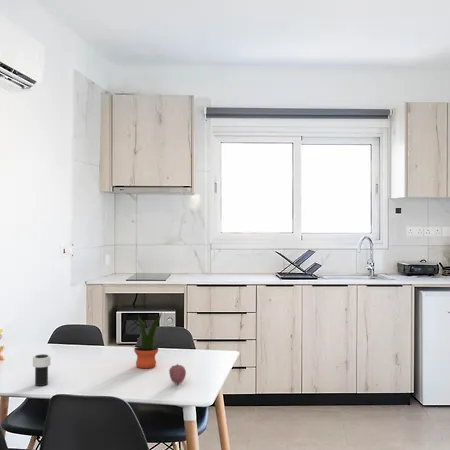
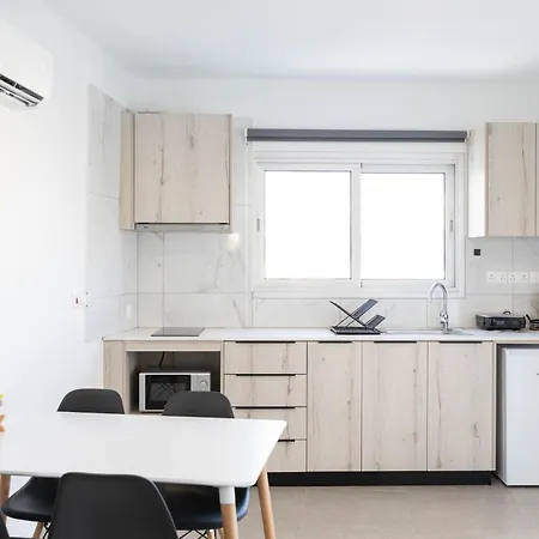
- potted plant (150, 338)
- fruit (177, 373)
- cup (41, 369)
